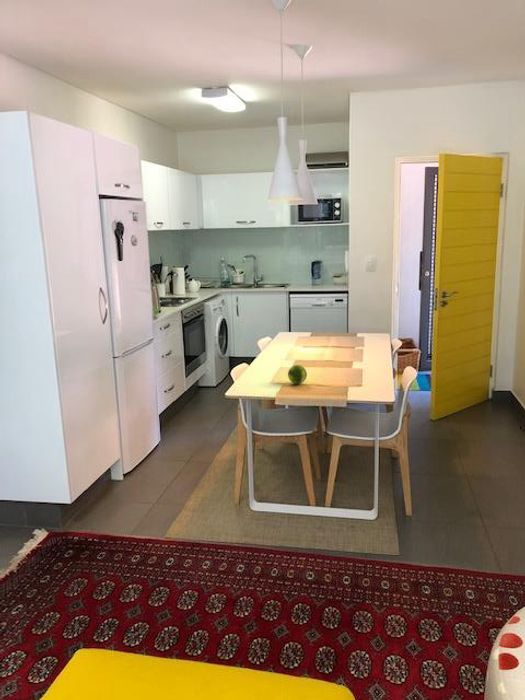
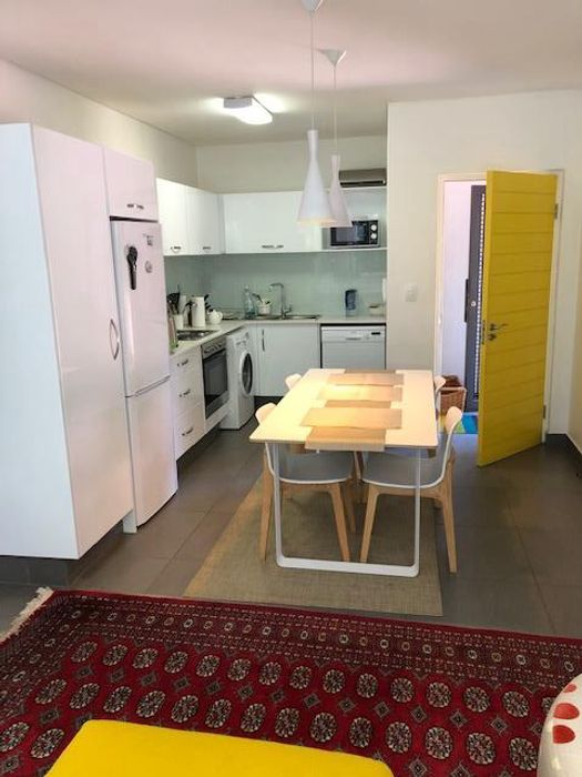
- fruit (297, 374)
